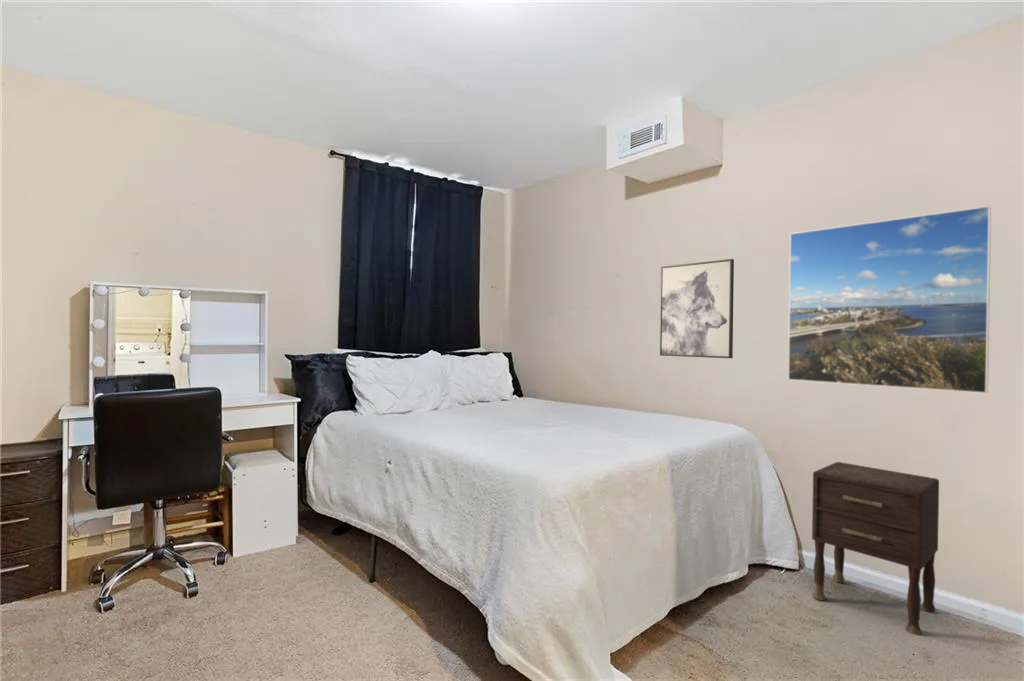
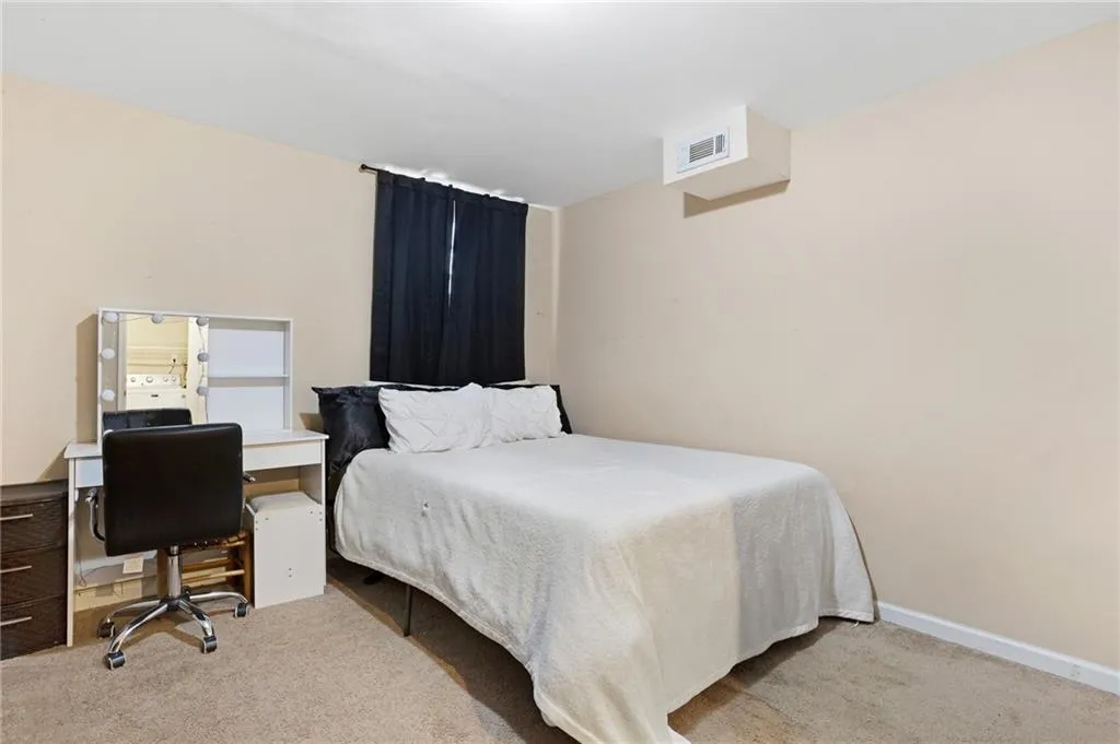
- wall art (694, 310)
- nightstand (872, 540)
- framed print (877, 303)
